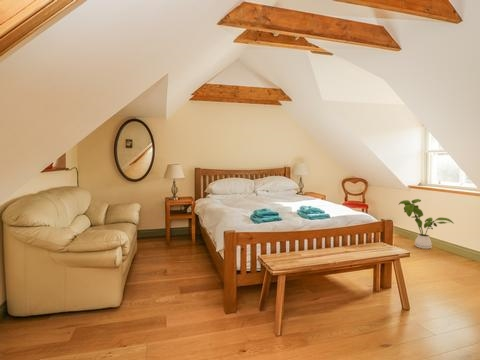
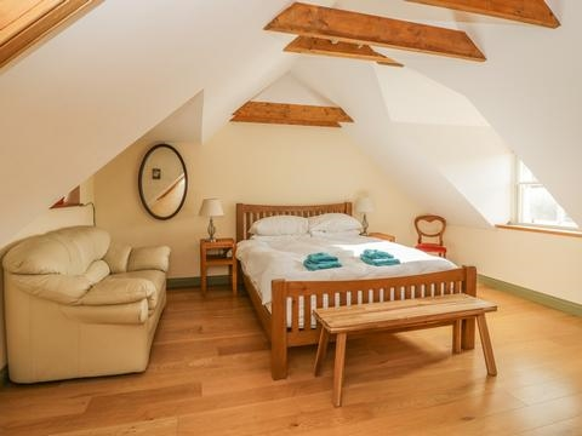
- house plant (419, 223)
